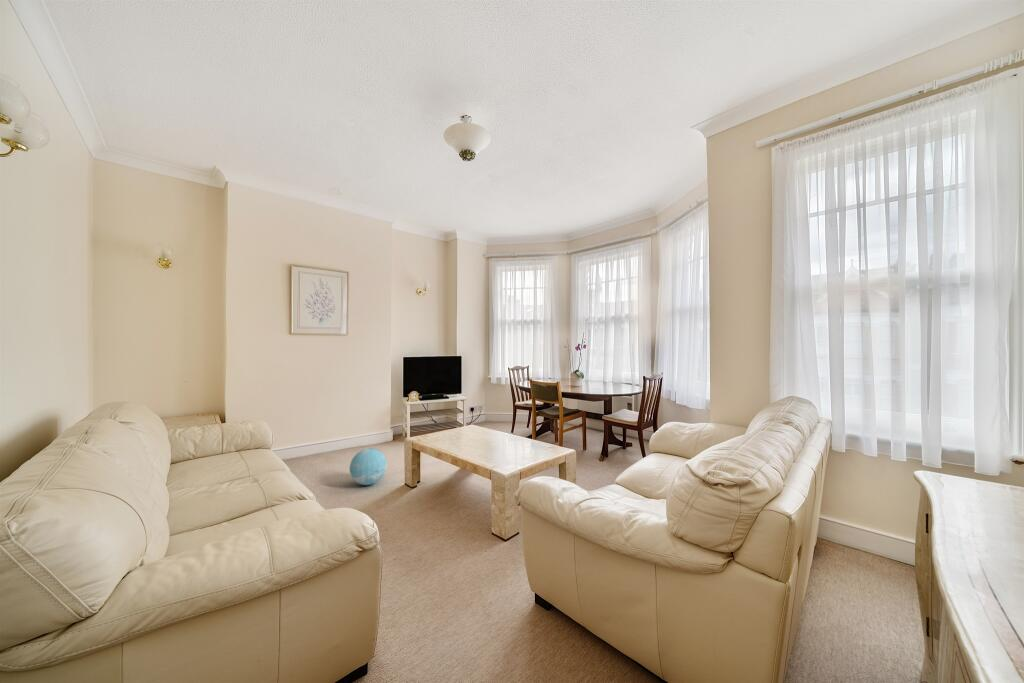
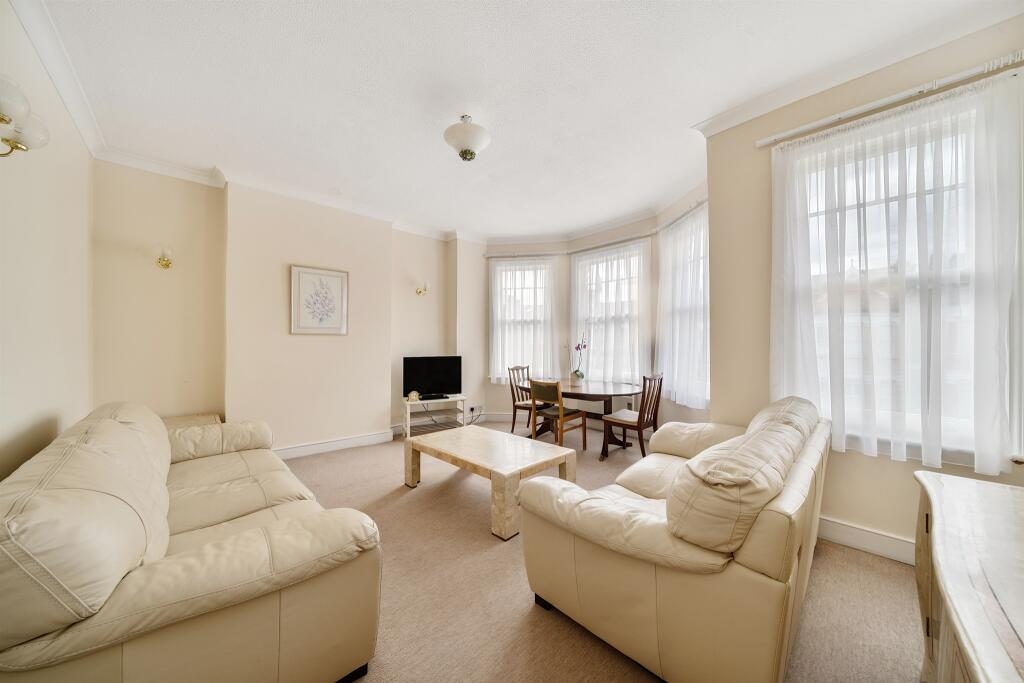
- decorative ball (368, 466)
